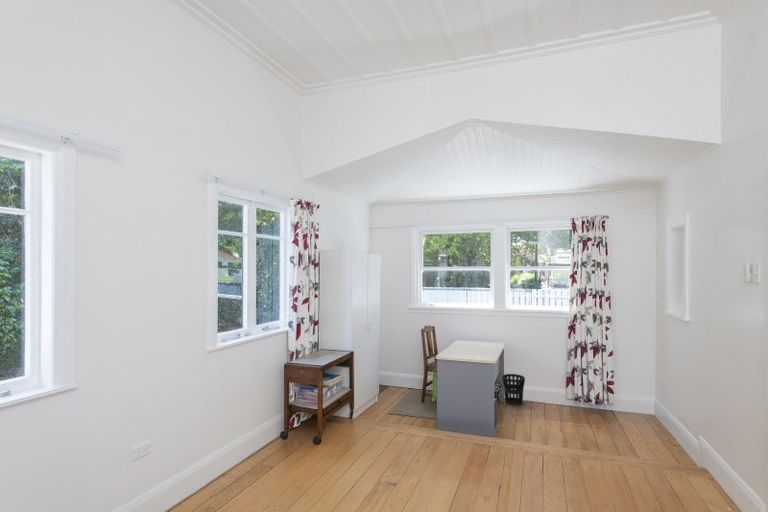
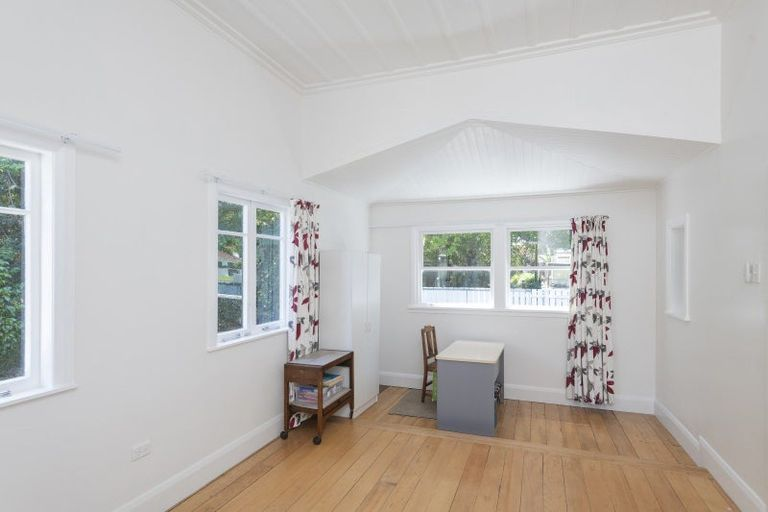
- wastebasket (513, 389)
